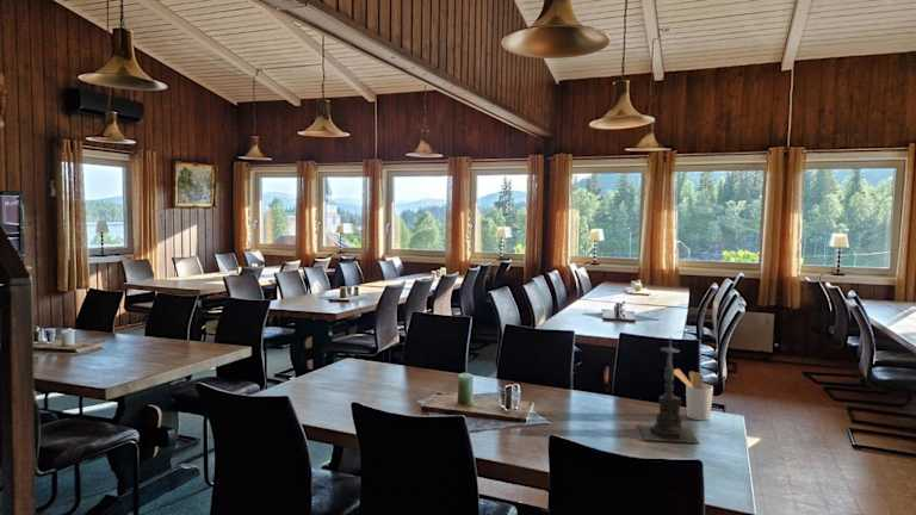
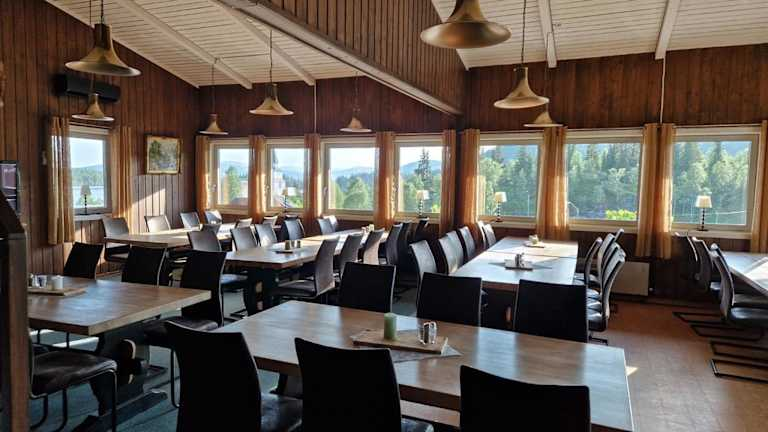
- candle holder (668, 384)
- utensil holder (692, 392)
